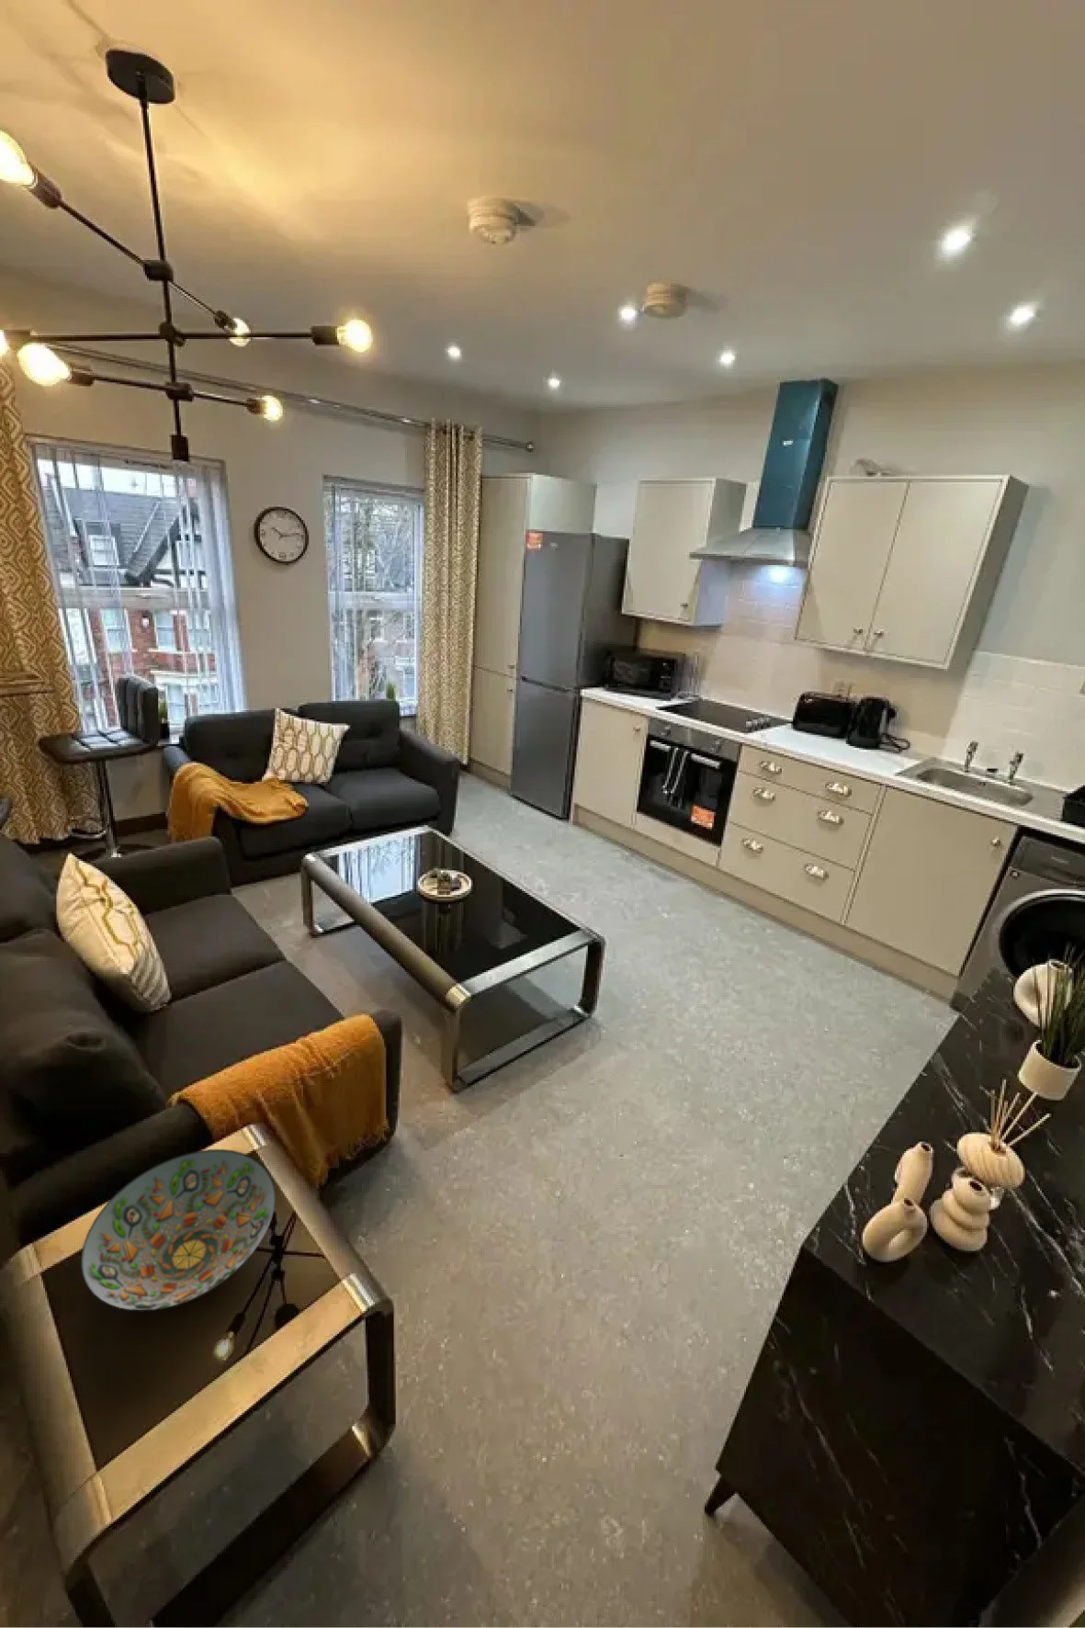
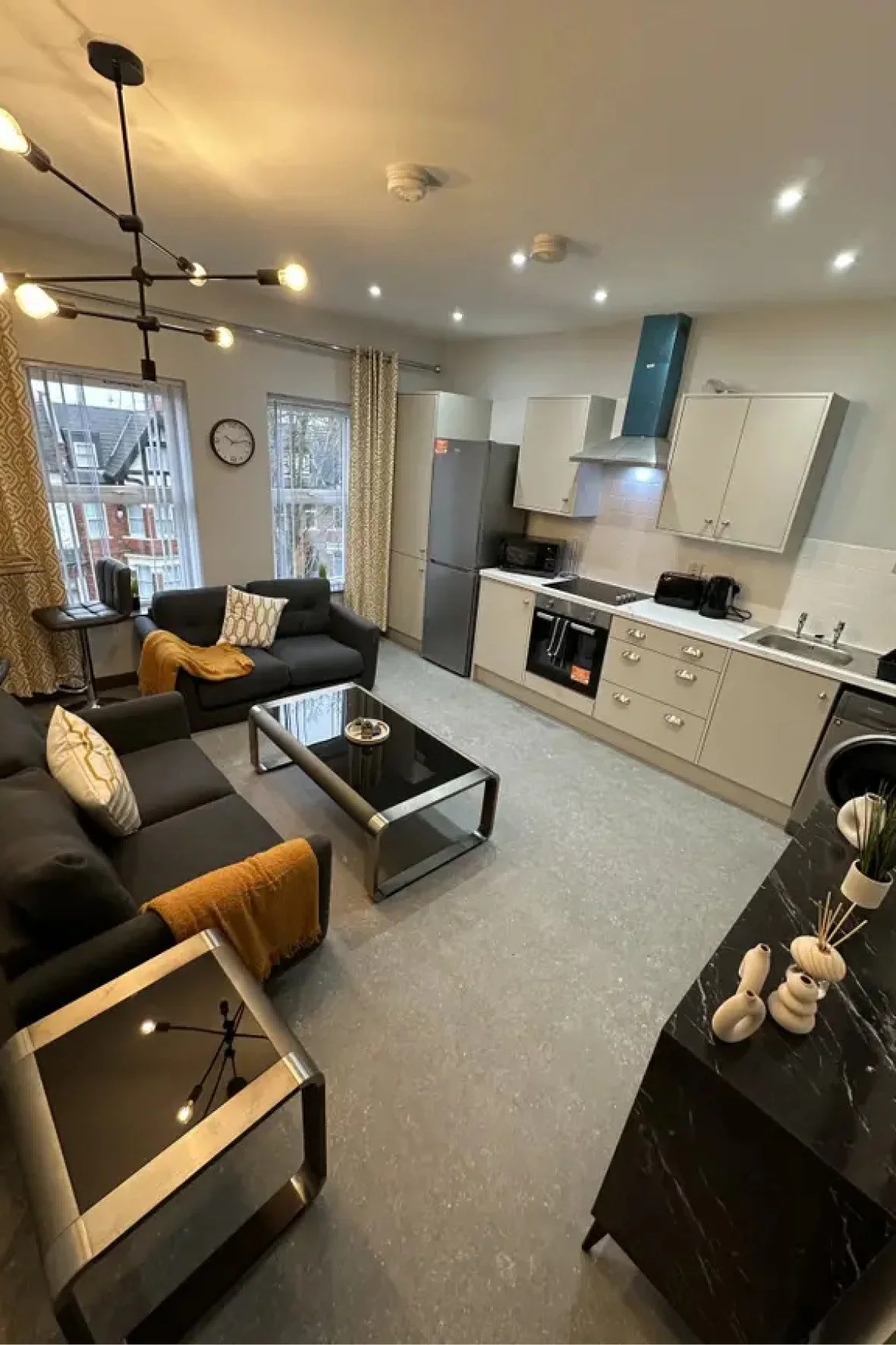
- decorative bowl (186, 1237)
